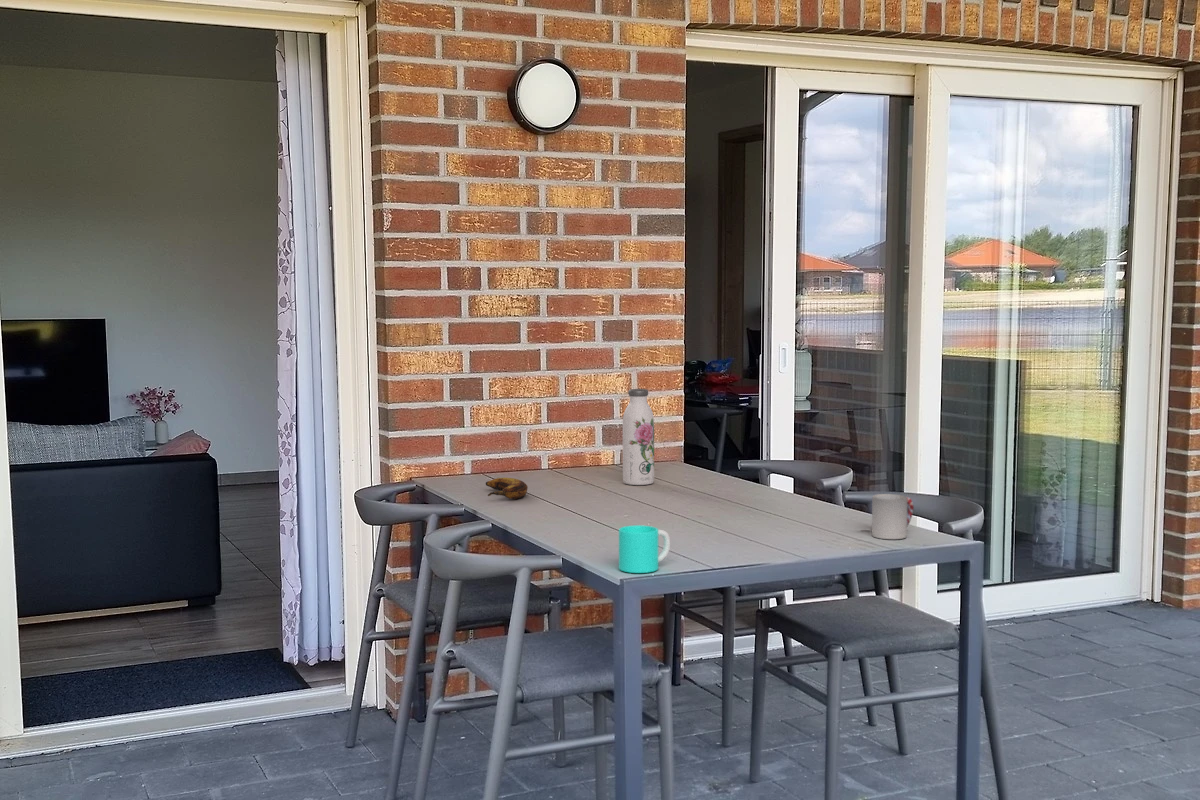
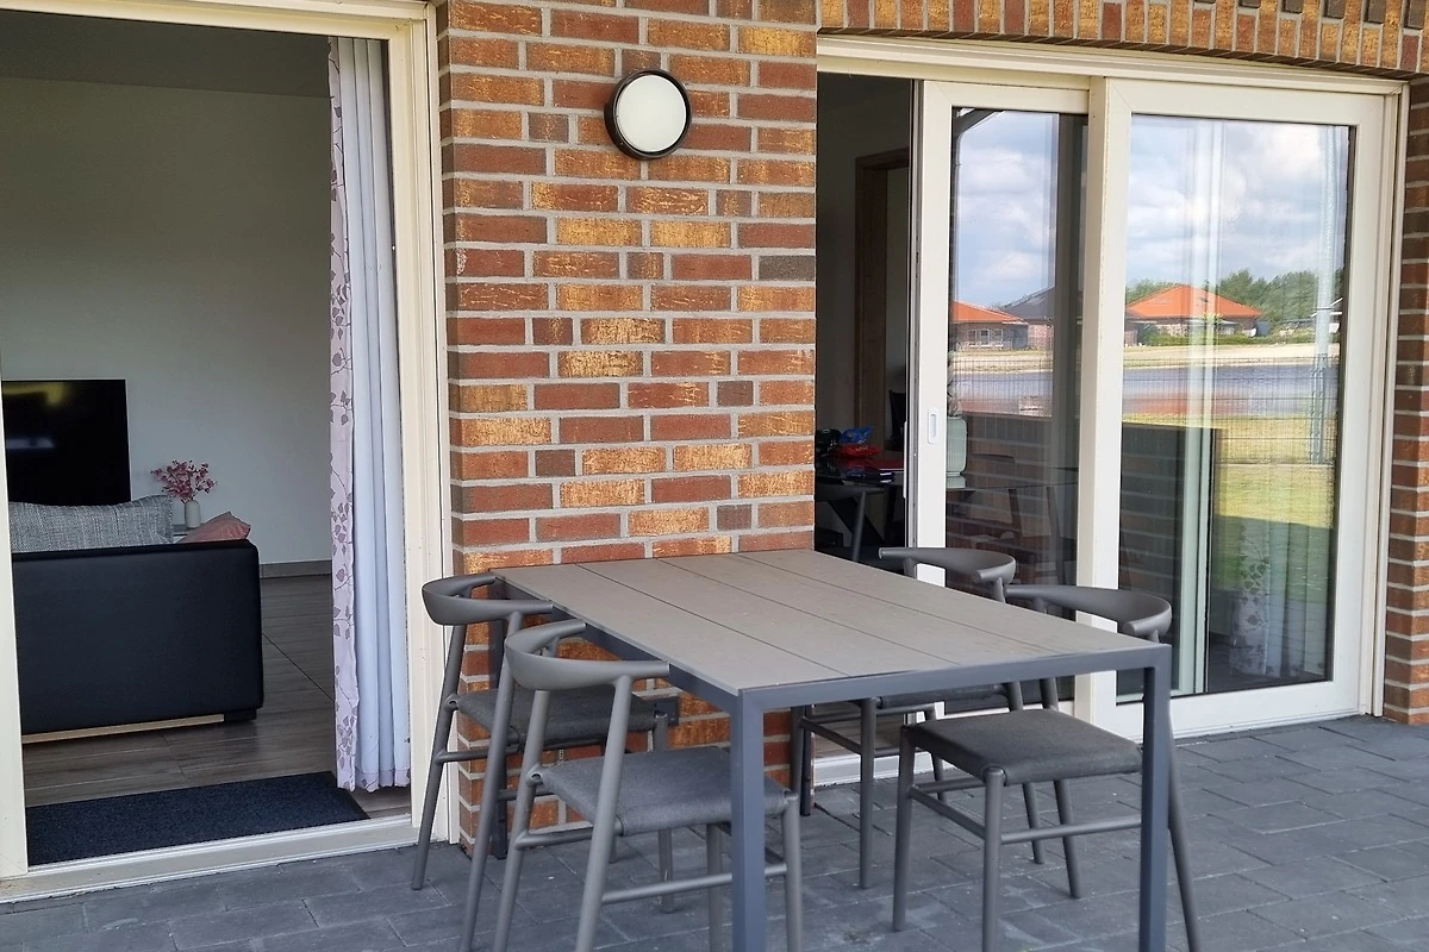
- water bottle (638, 436)
- cup (894, 515)
- cup (645, 548)
- banana (503, 487)
